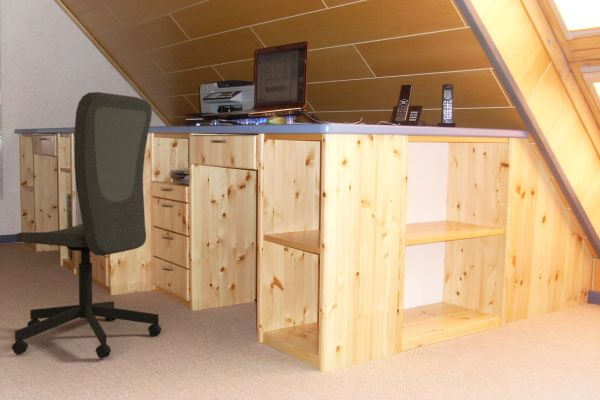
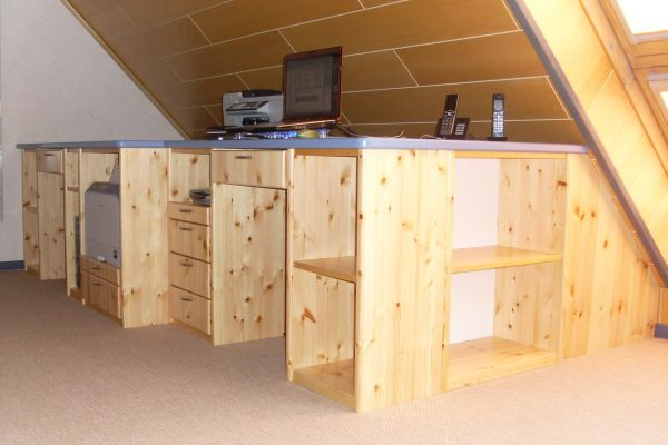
- office chair (81, 216)
